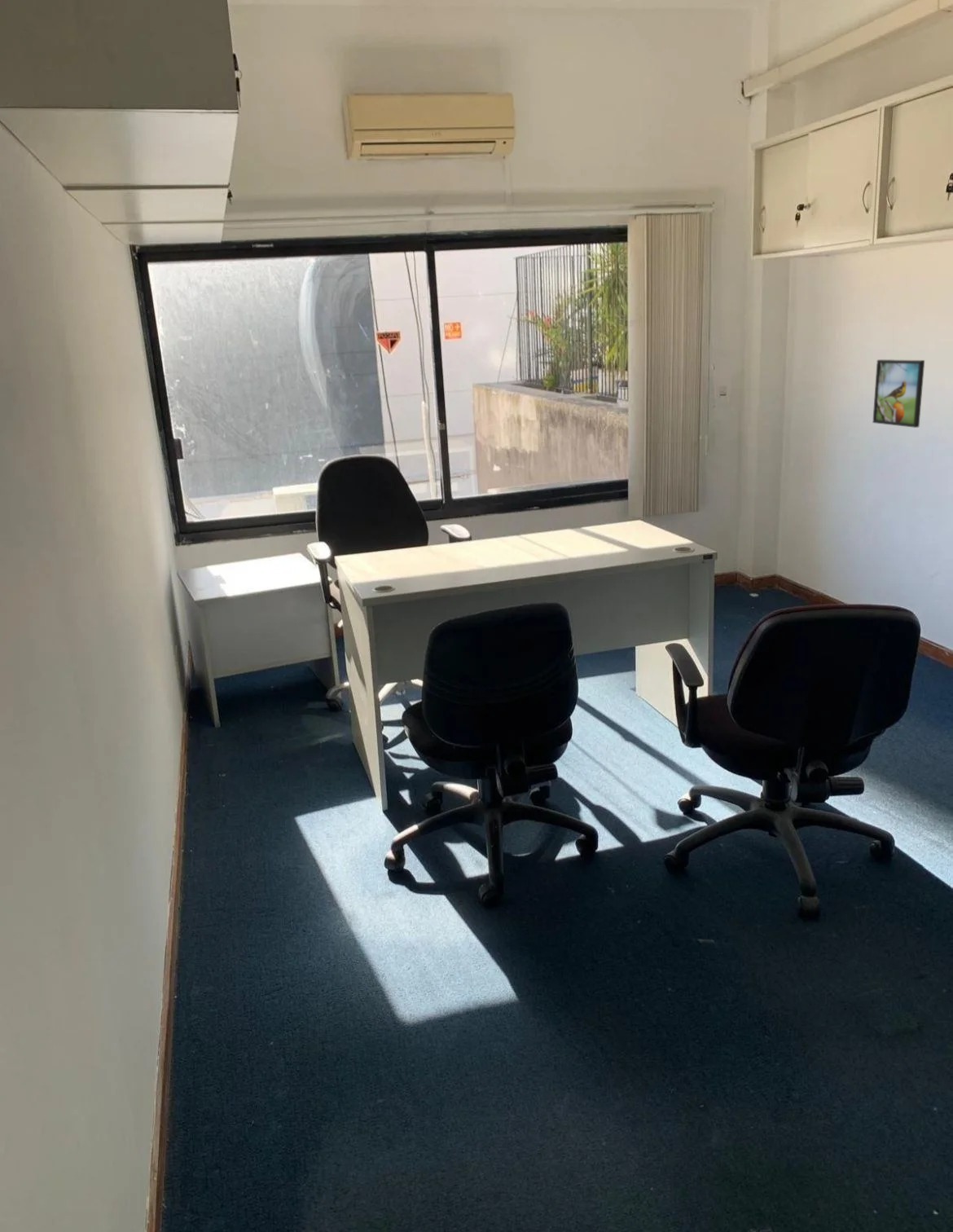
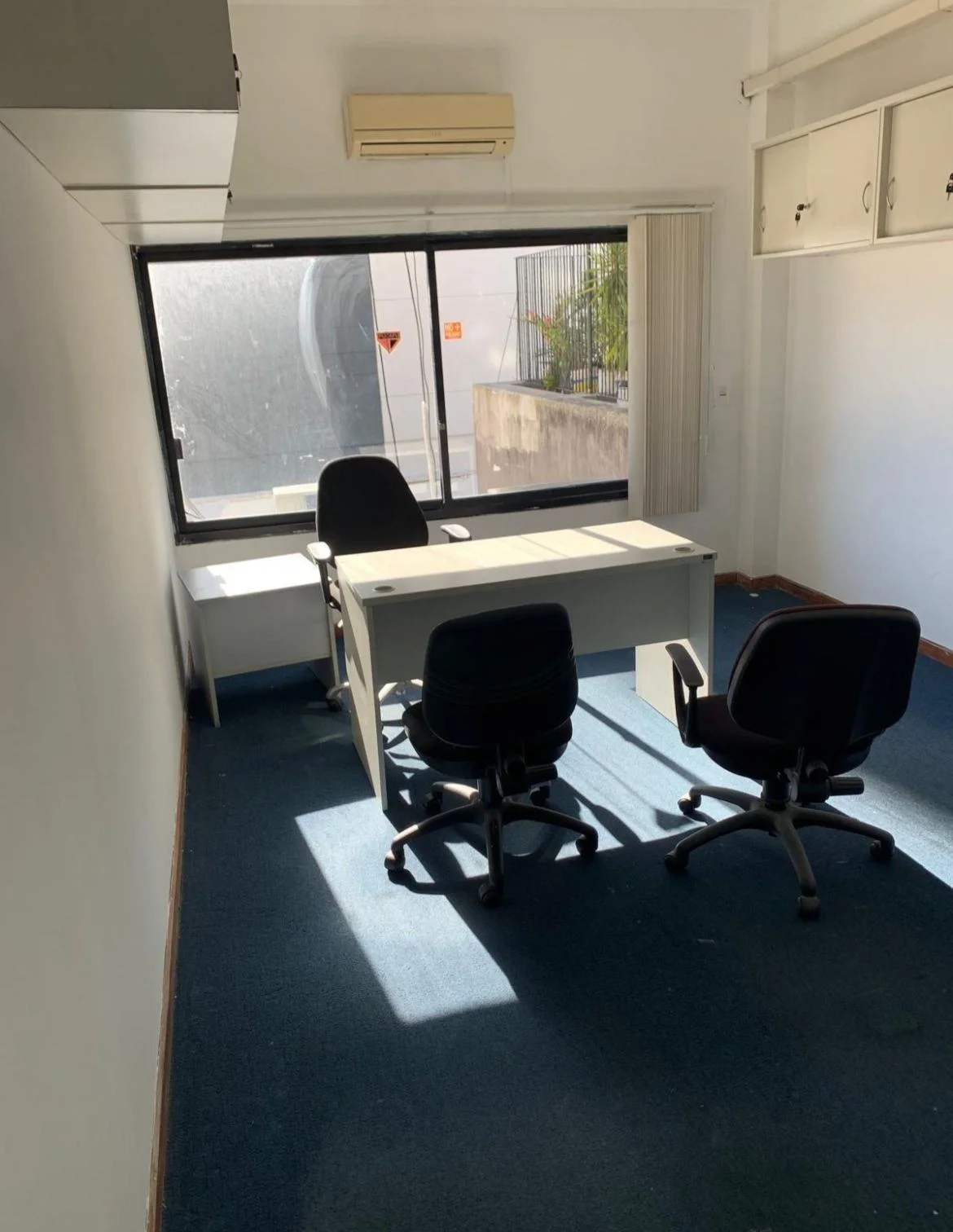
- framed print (898, 393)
